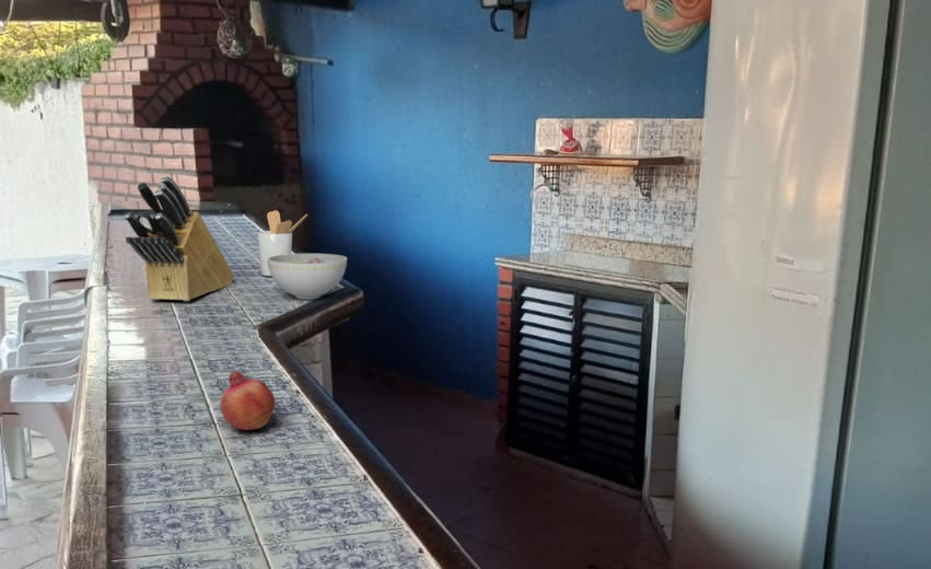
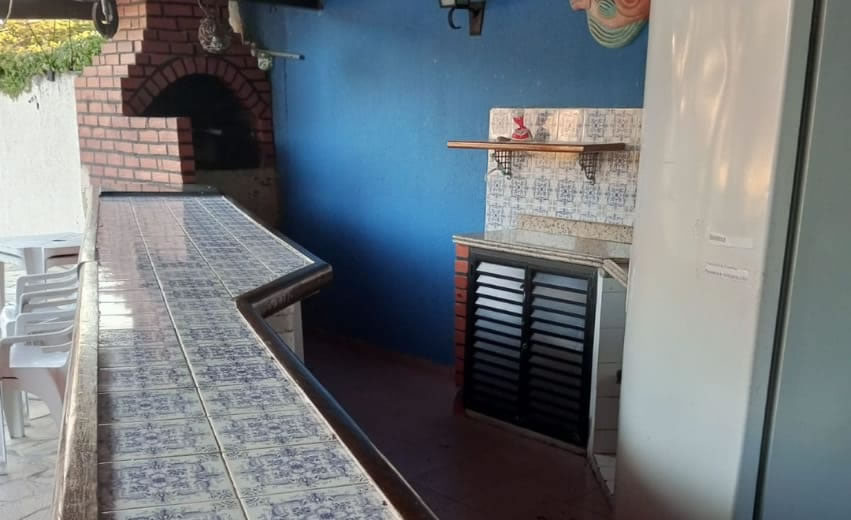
- utensil holder (283, 243)
- bowl (307, 277)
- knife block (182, 235)
- fruit (247, 399)
